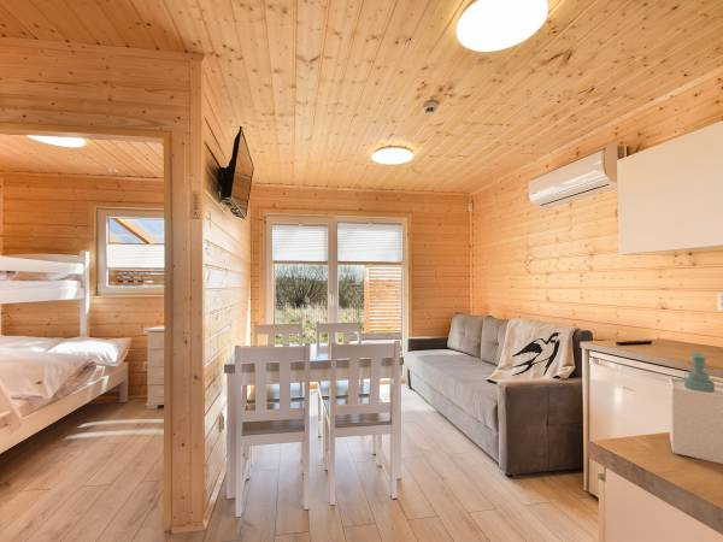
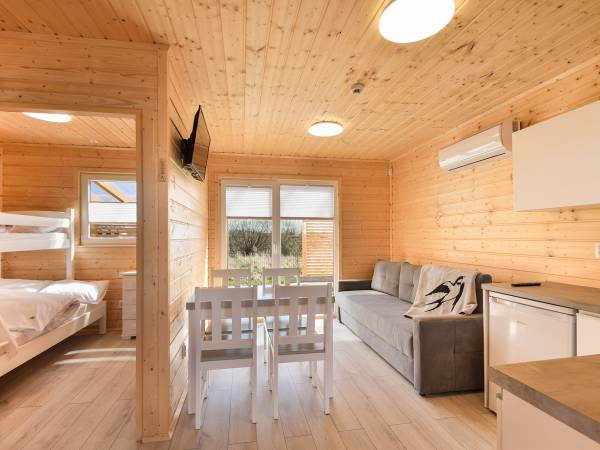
- soap bottle (699, 402)
